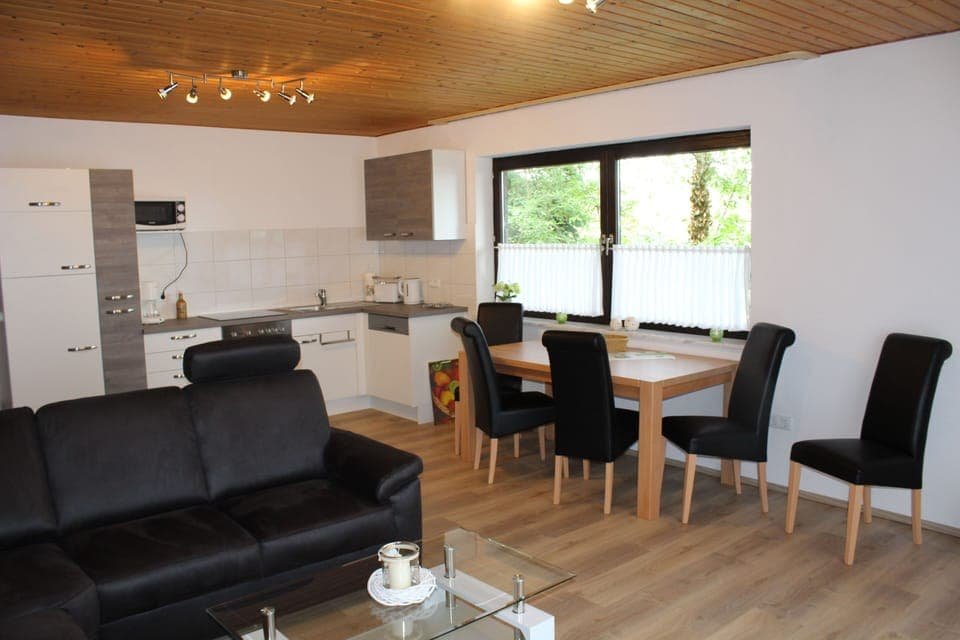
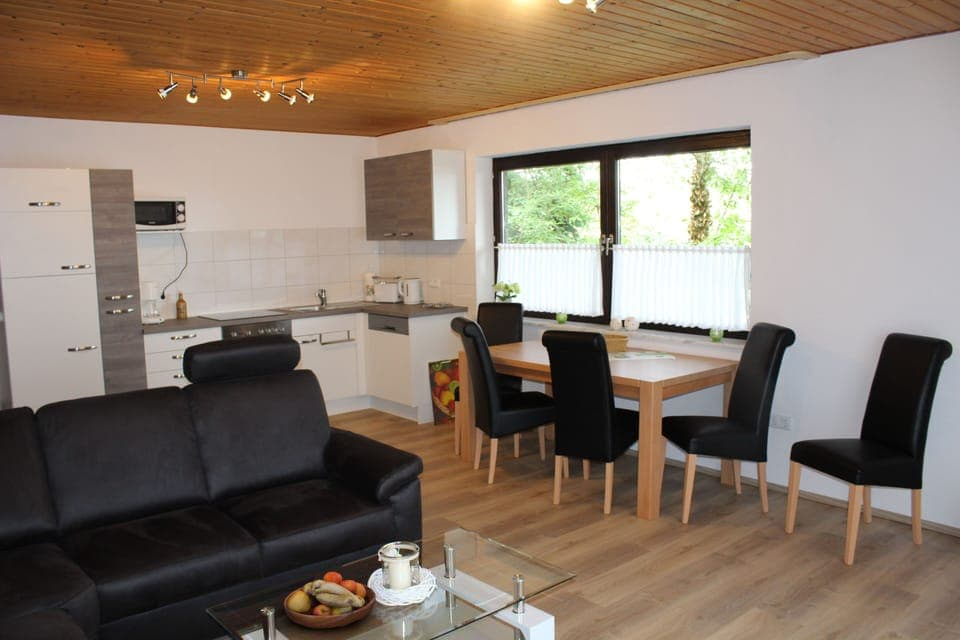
+ fruit bowl (330, 594)
